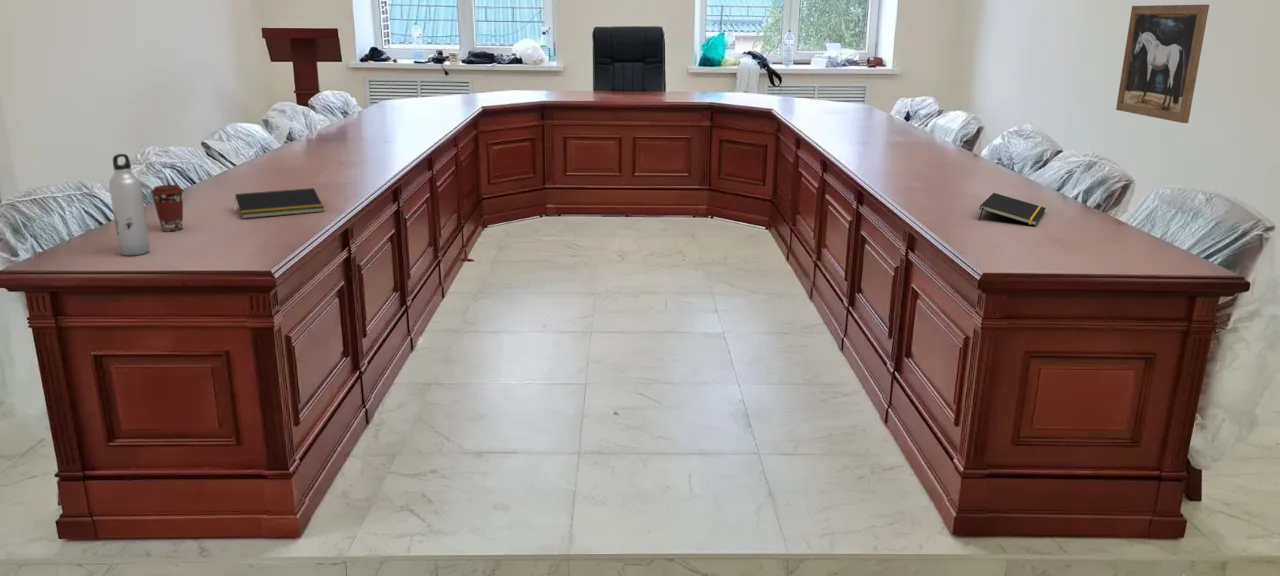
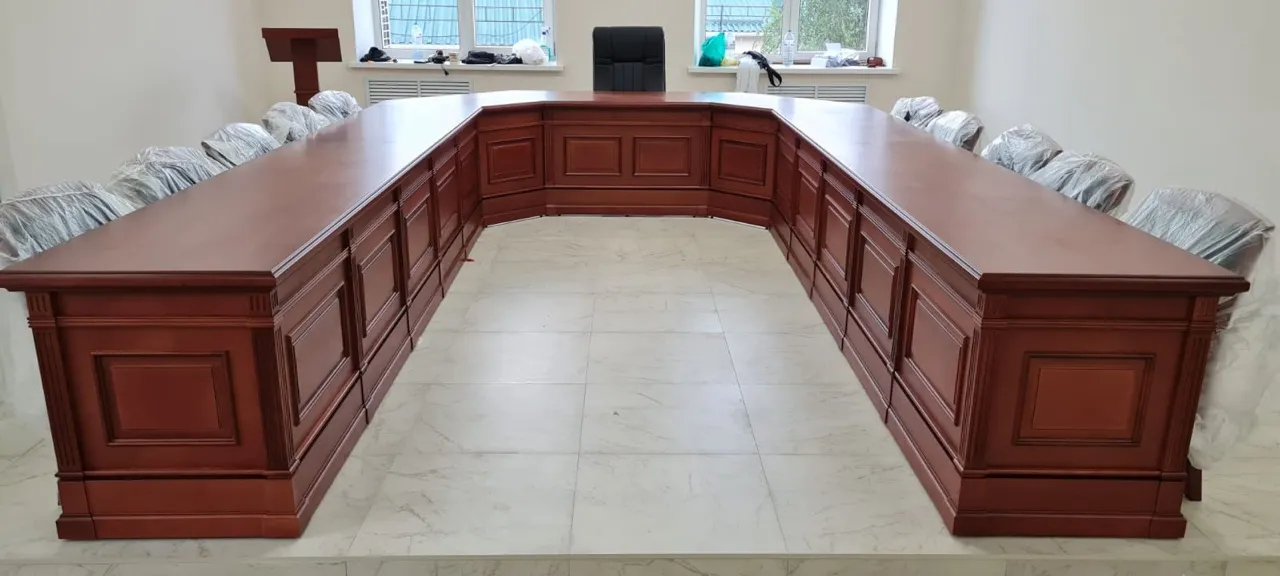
- water bottle (127, 203)
- coffee cup (169, 208)
- notepad (279, 202)
- wall art (1158, 61)
- notepad (1013, 208)
